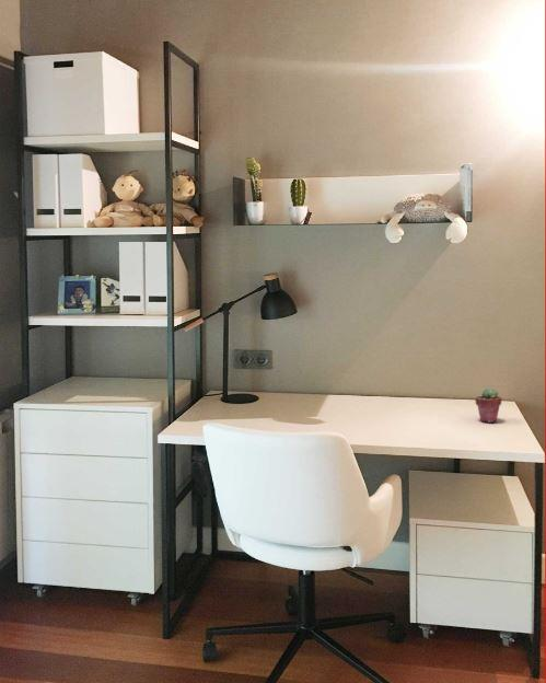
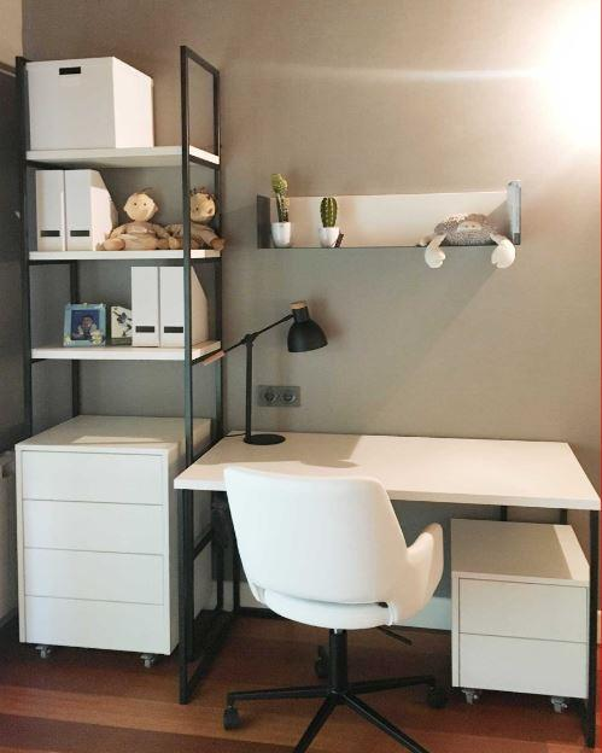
- potted succulent (488, 404)
